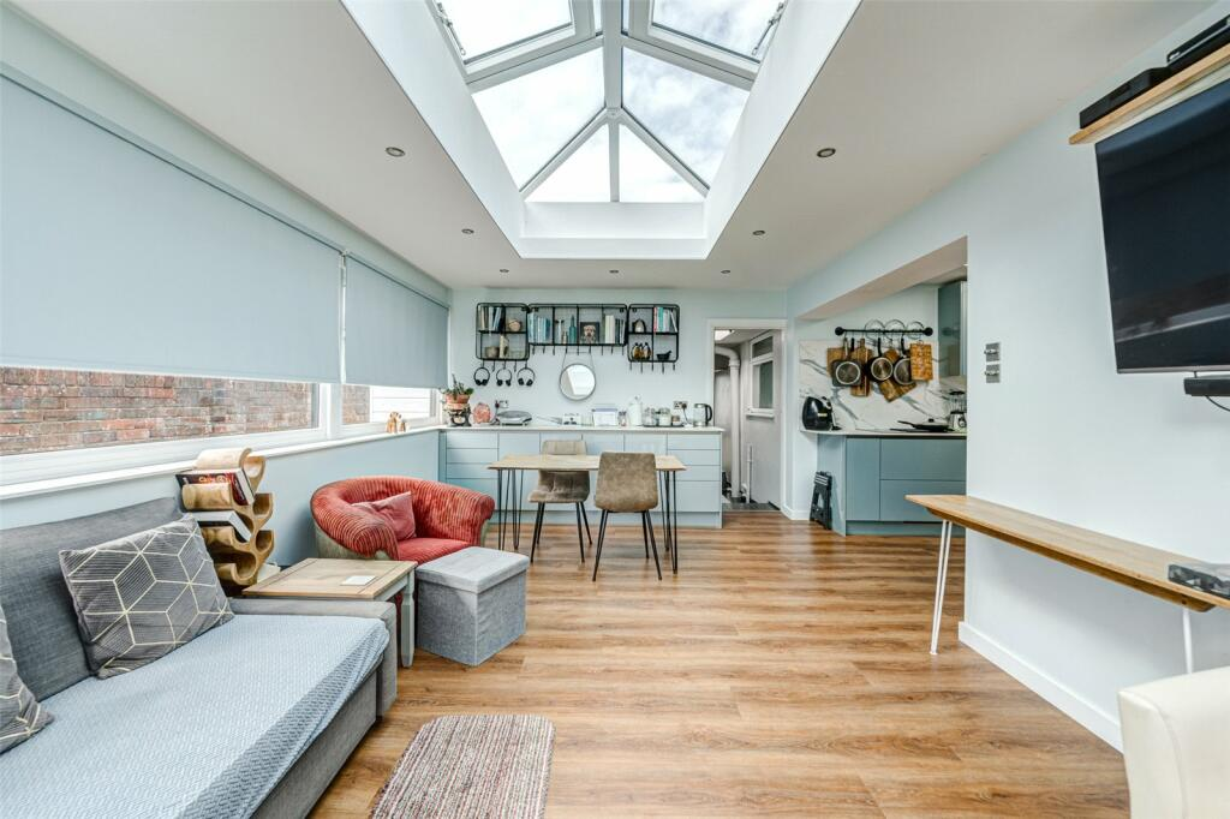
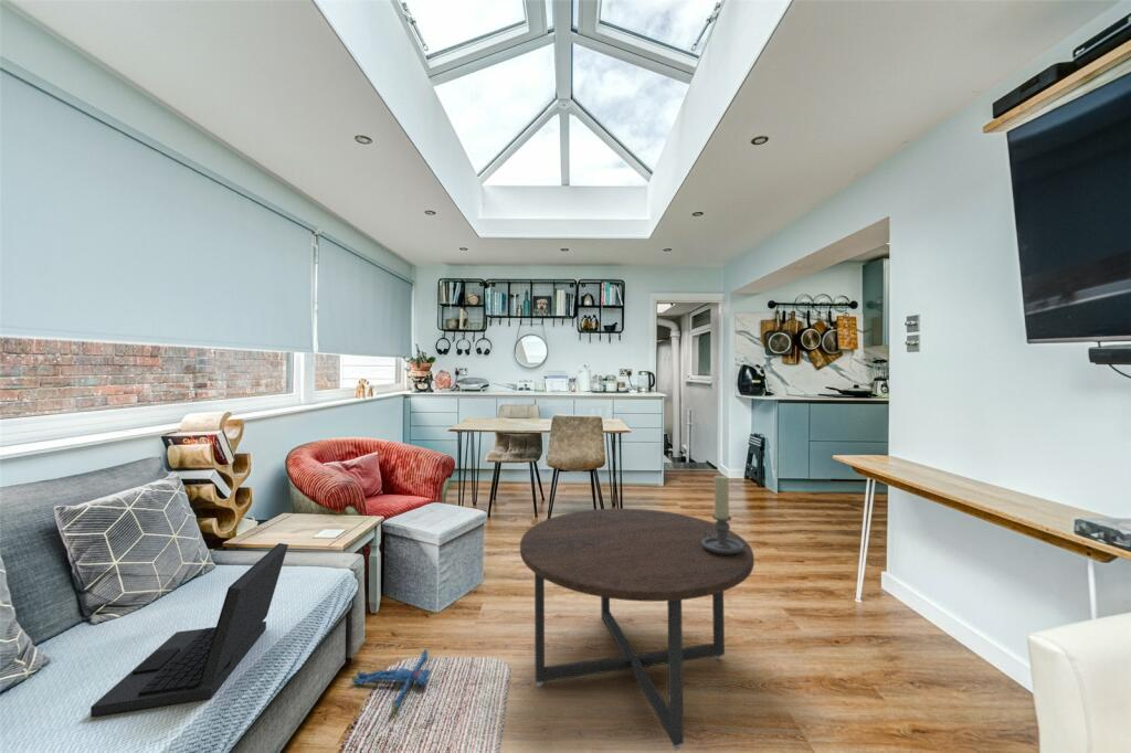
+ coffee table (632, 600)
+ candle holder (719, 510)
+ plush toy (392, 675)
+ laptop (210, 627)
